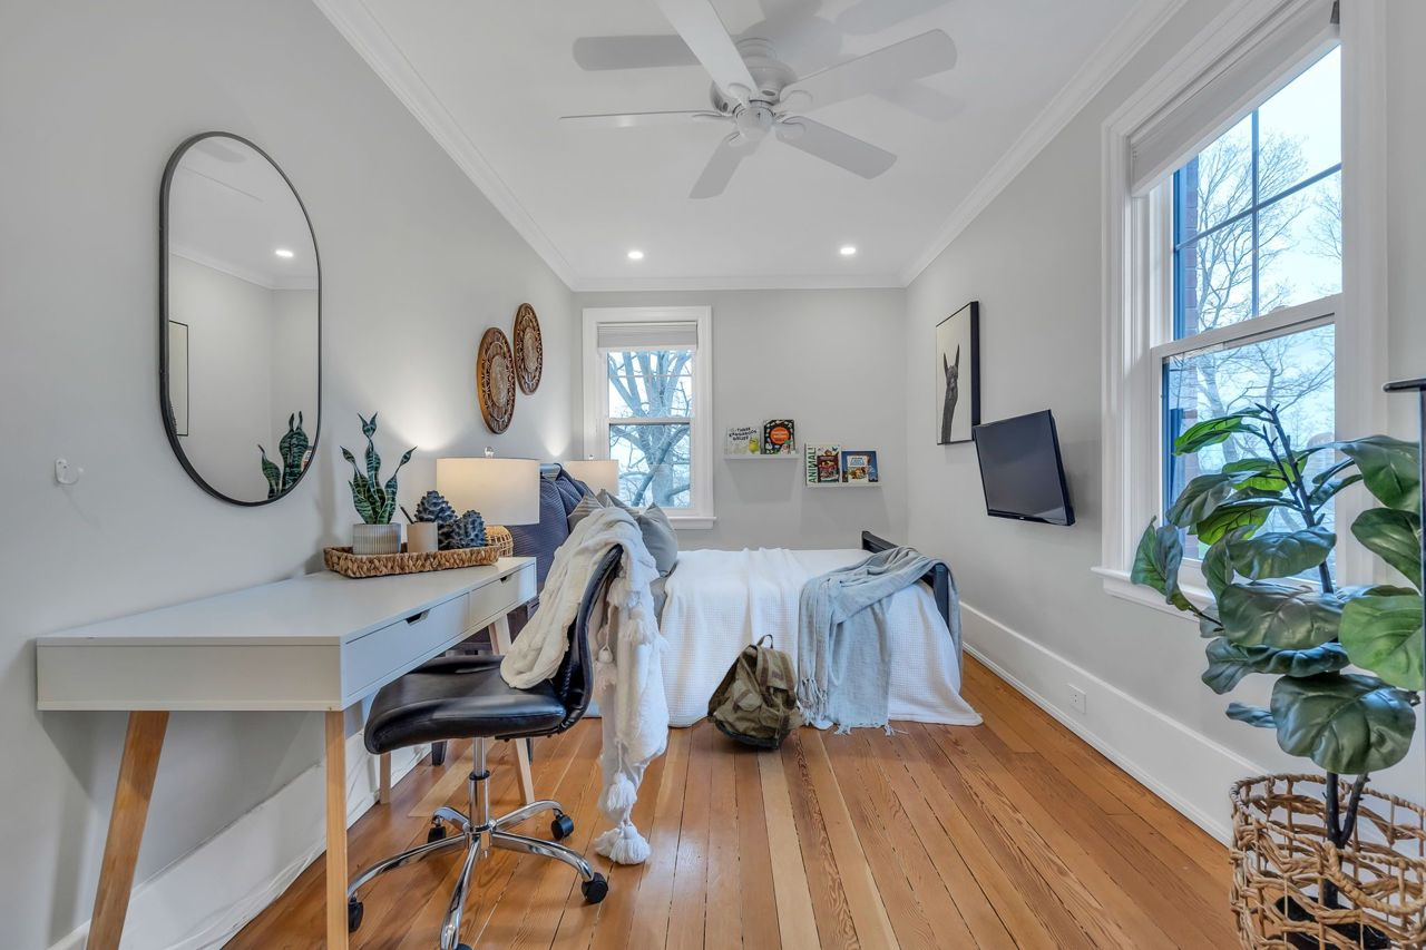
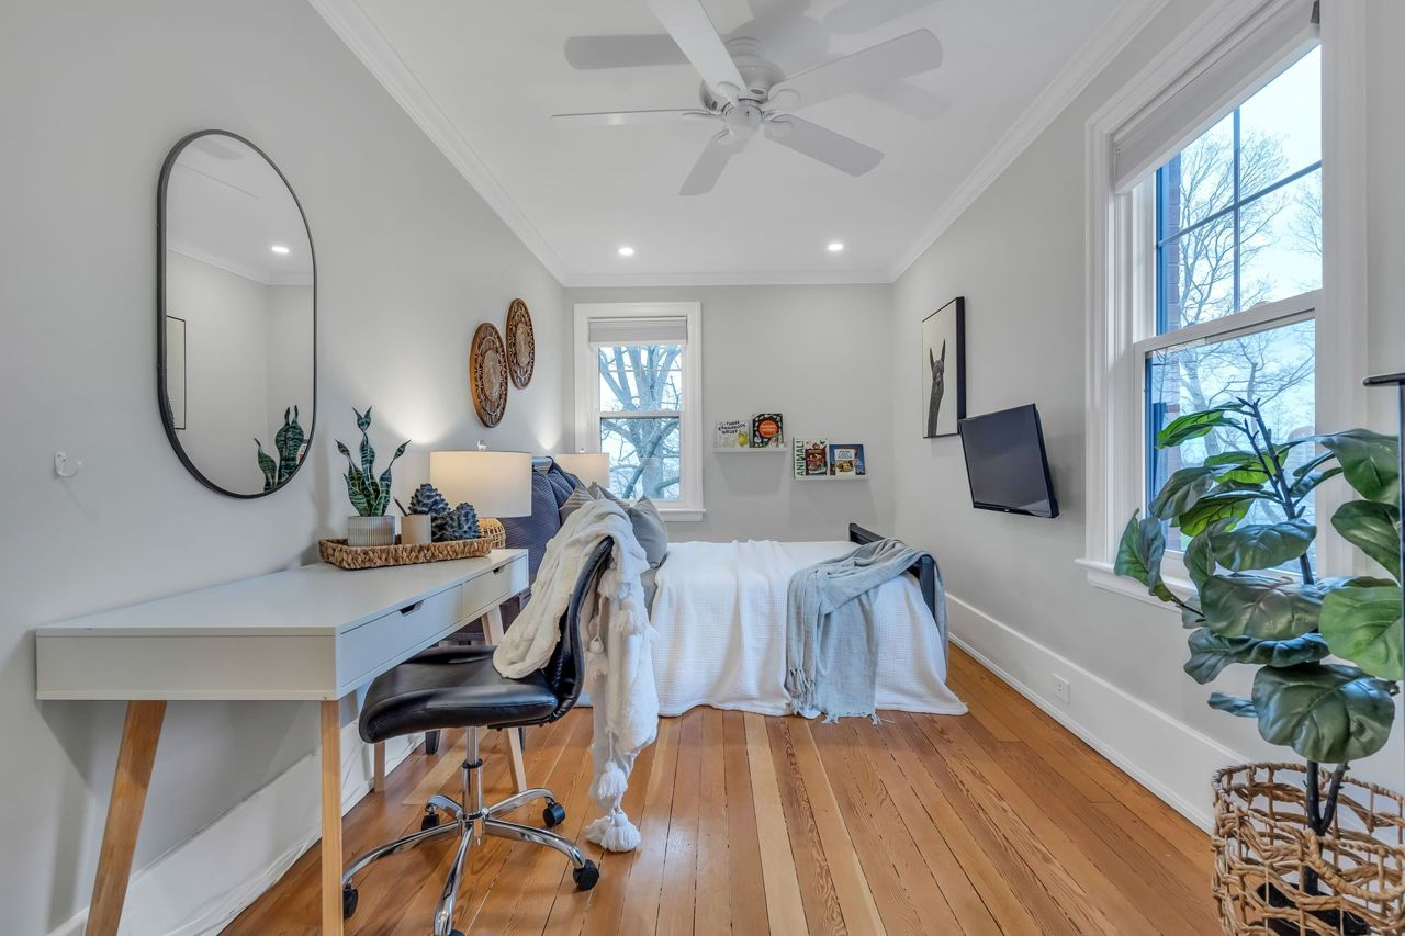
- backpack (752, 689)
